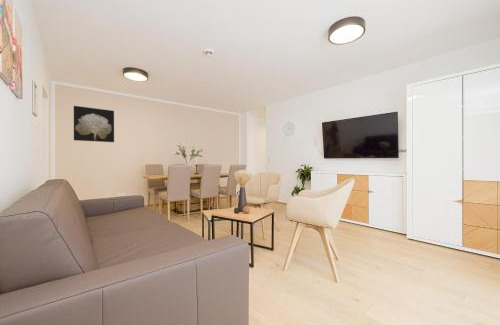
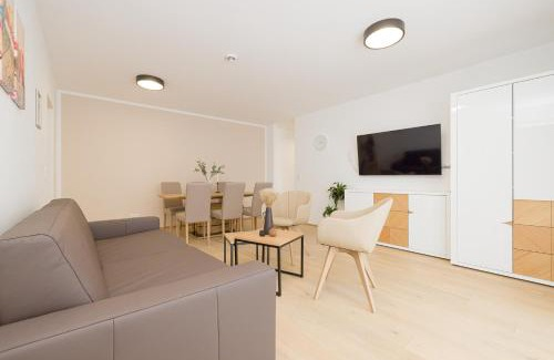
- wall art (94, 124)
